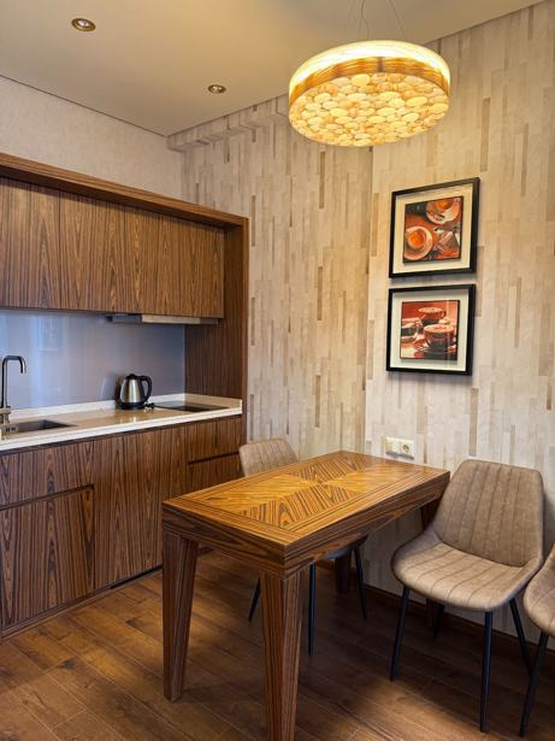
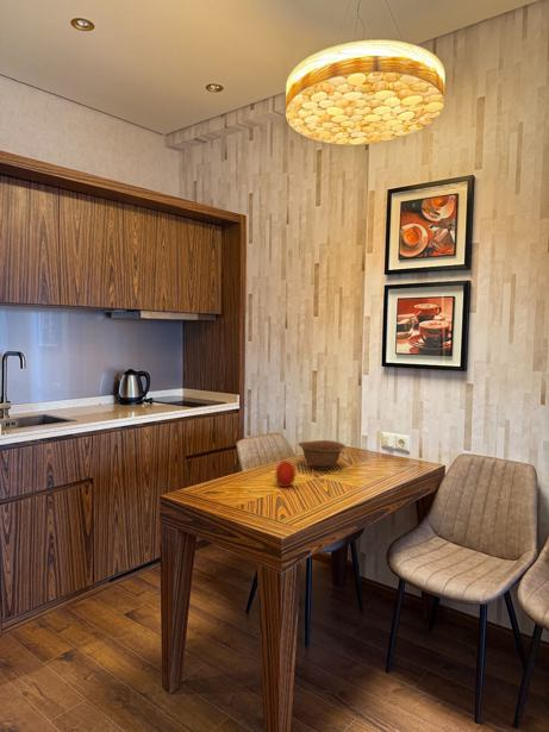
+ apple (285, 473)
+ bowl (320, 455)
